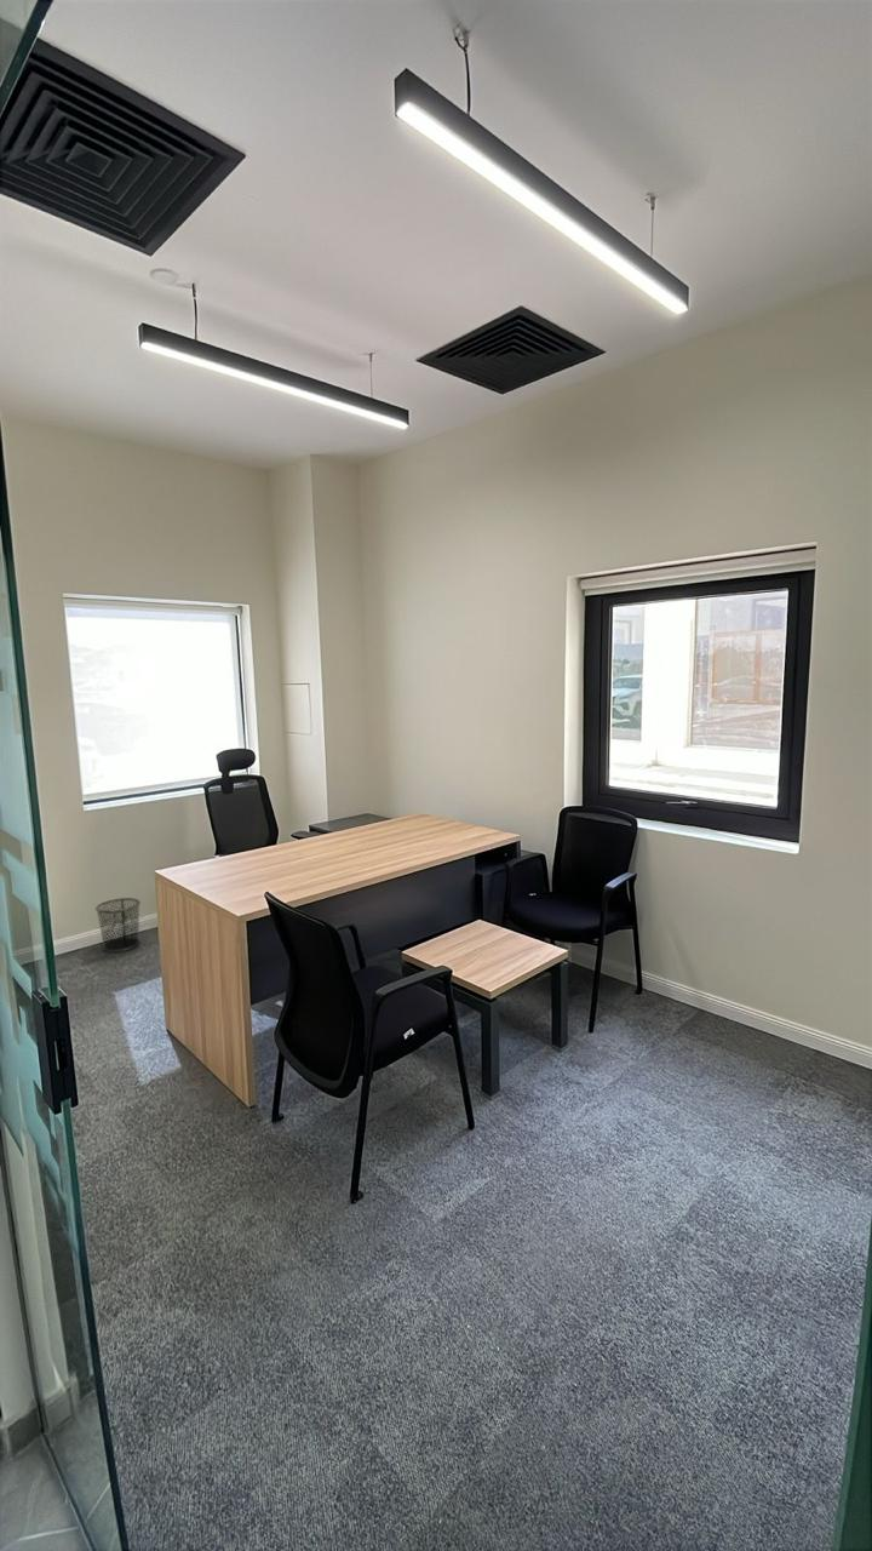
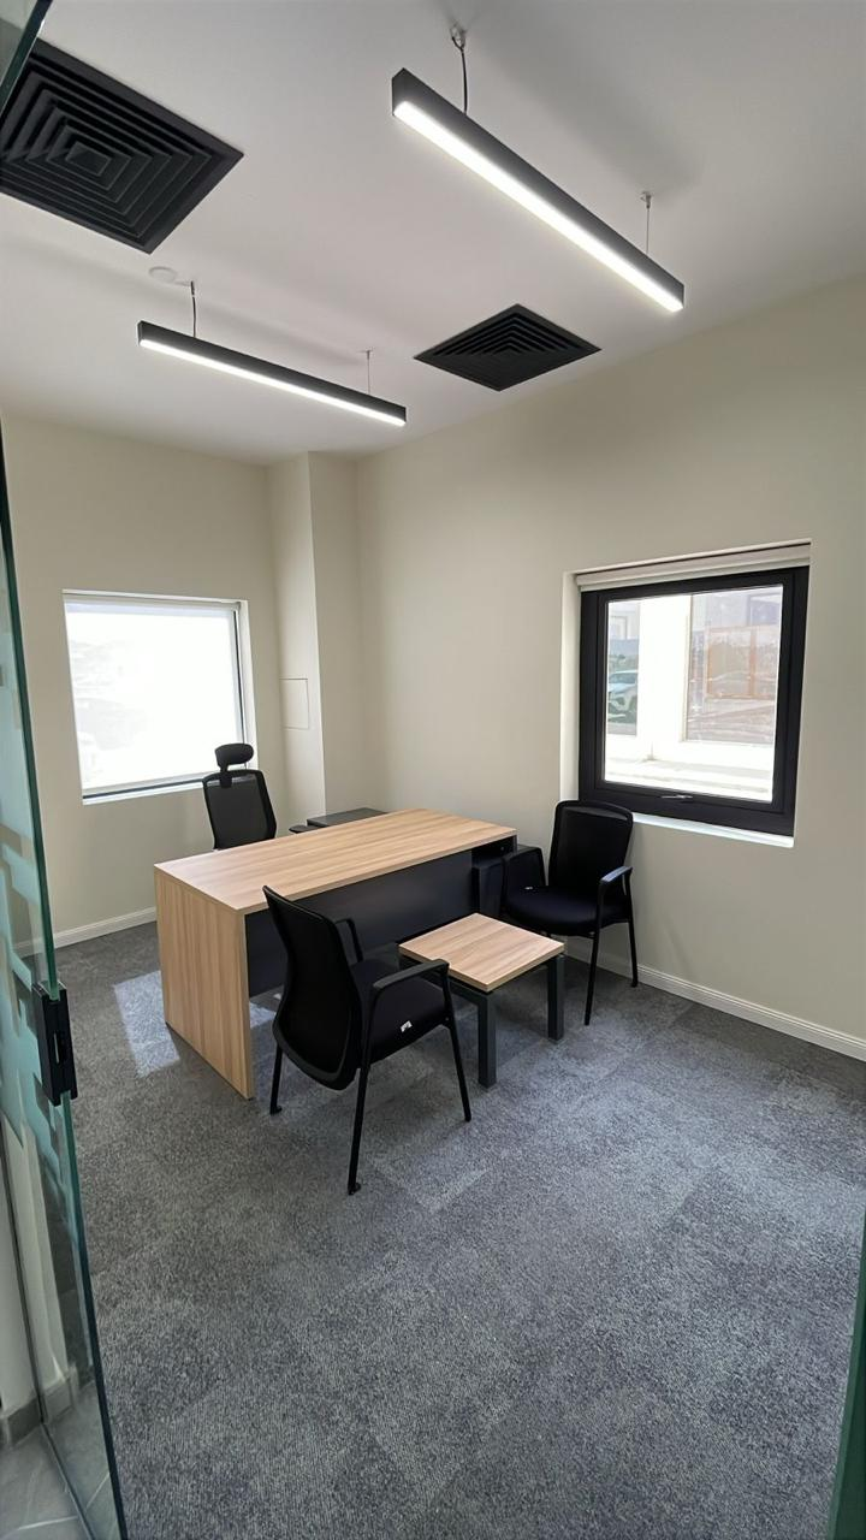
- waste bin (119, 925)
